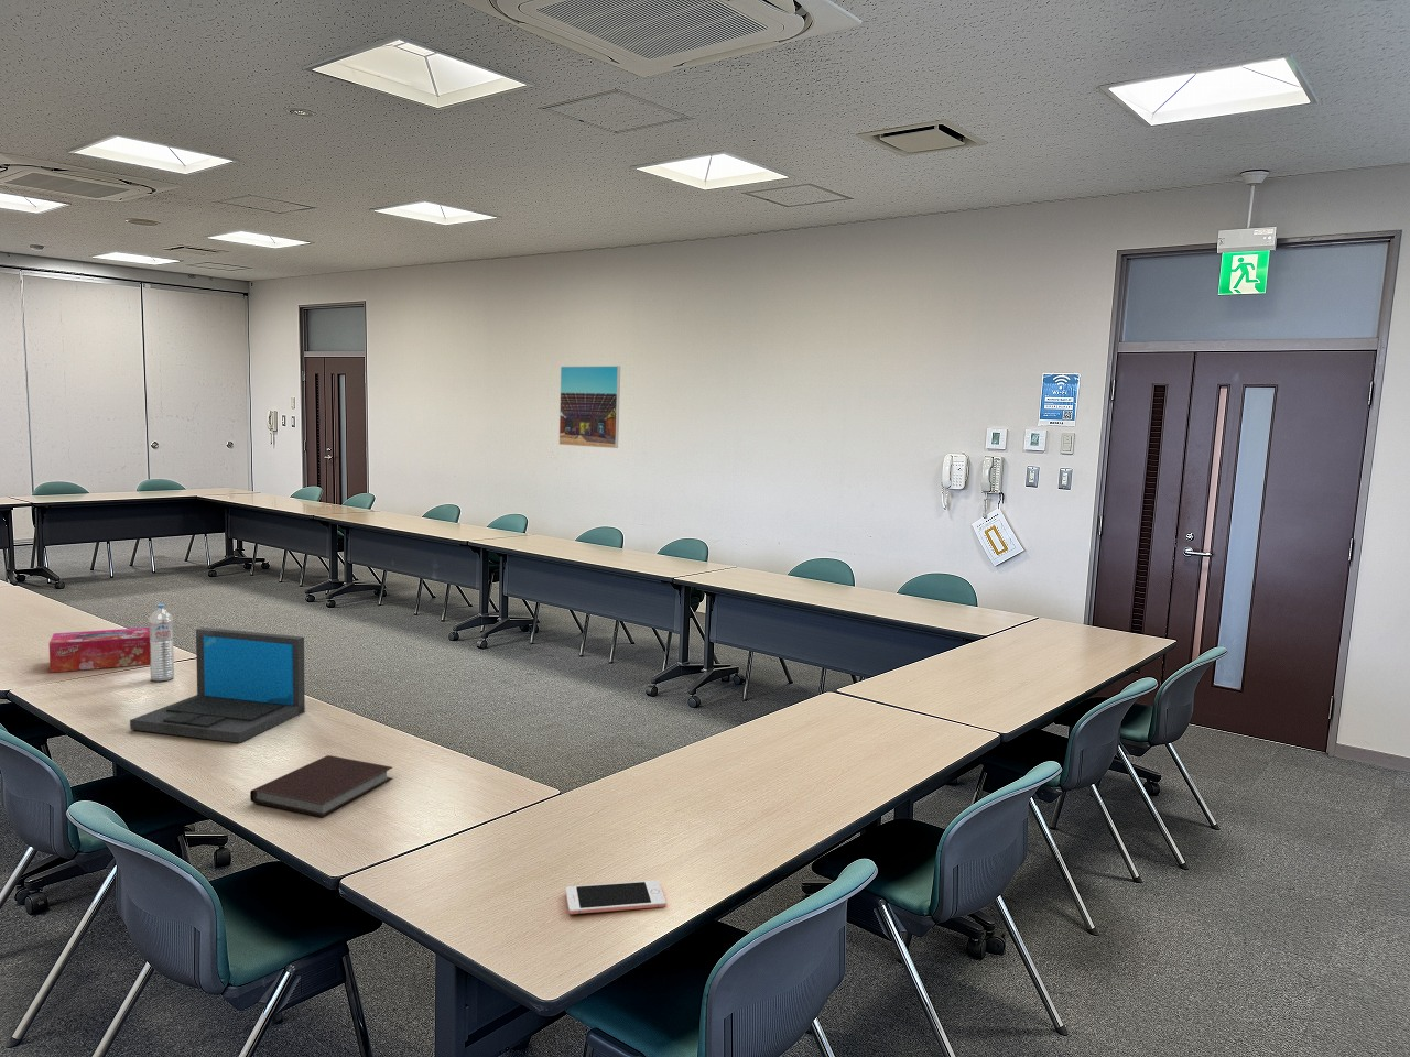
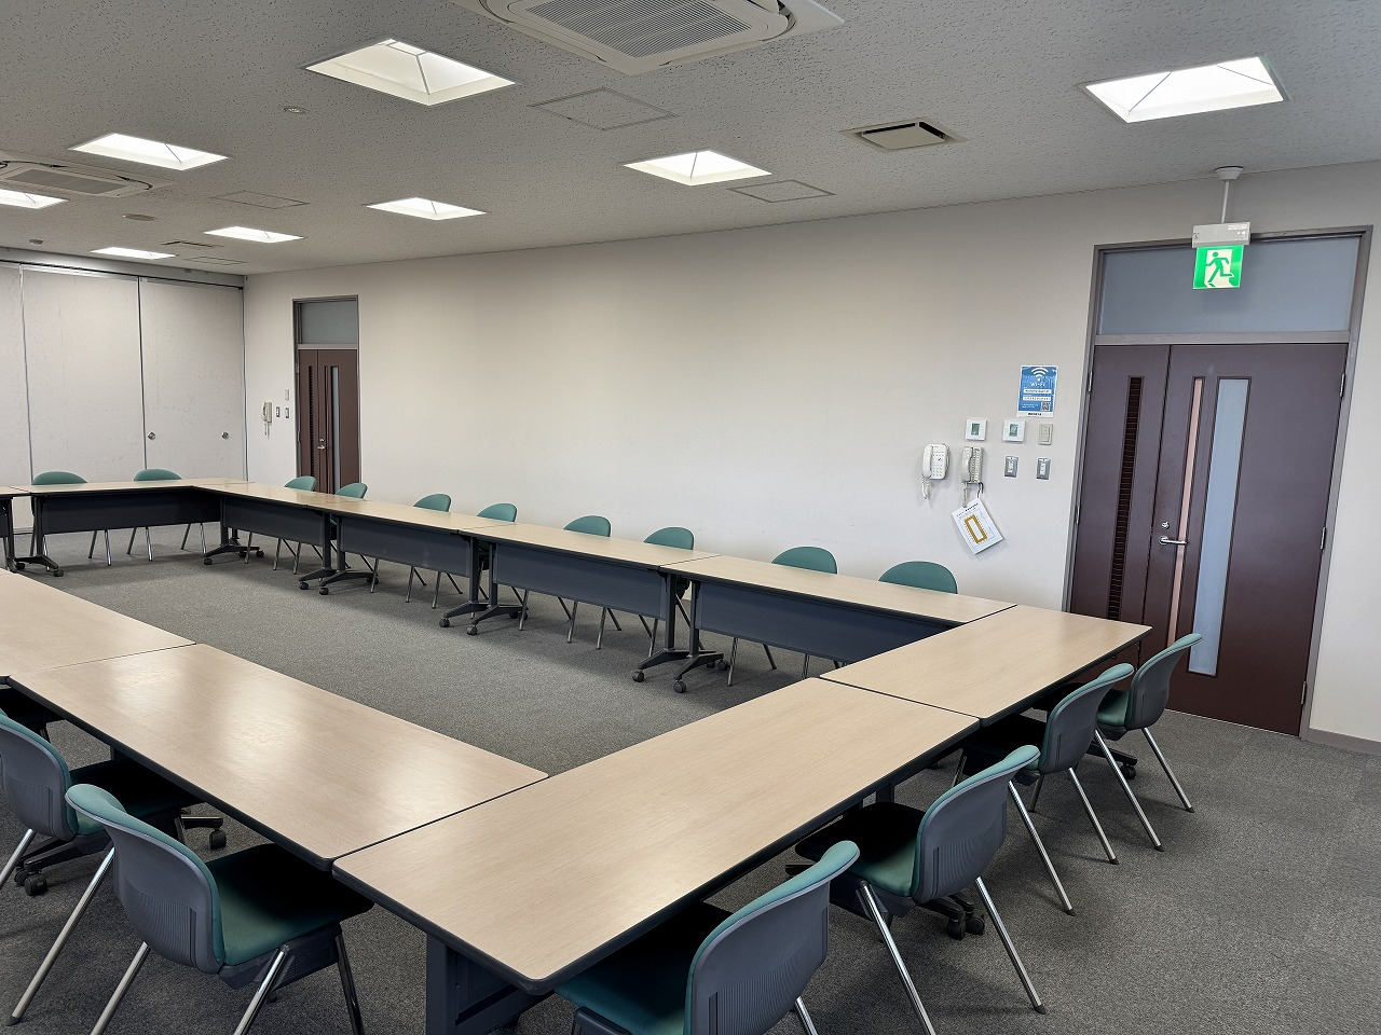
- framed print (588, 406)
- cell phone (615, 896)
- water bottle (161, 642)
- notebook (324, 783)
- laptop (219, 682)
- tissue box (102, 648)
